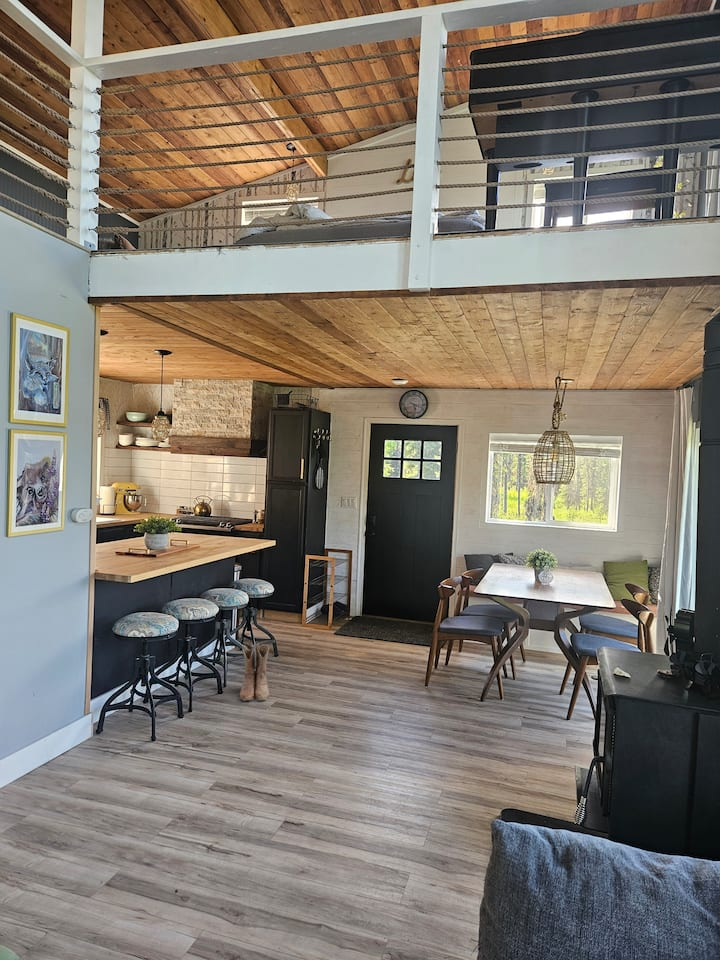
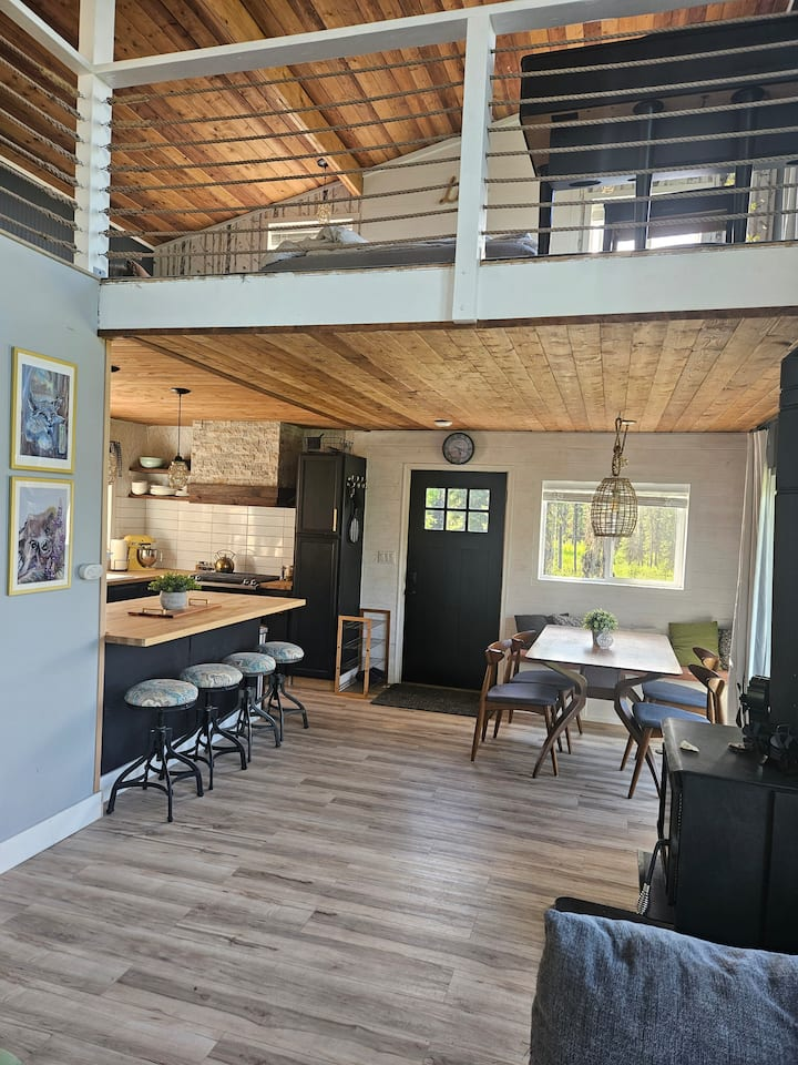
- boots (256, 670)
